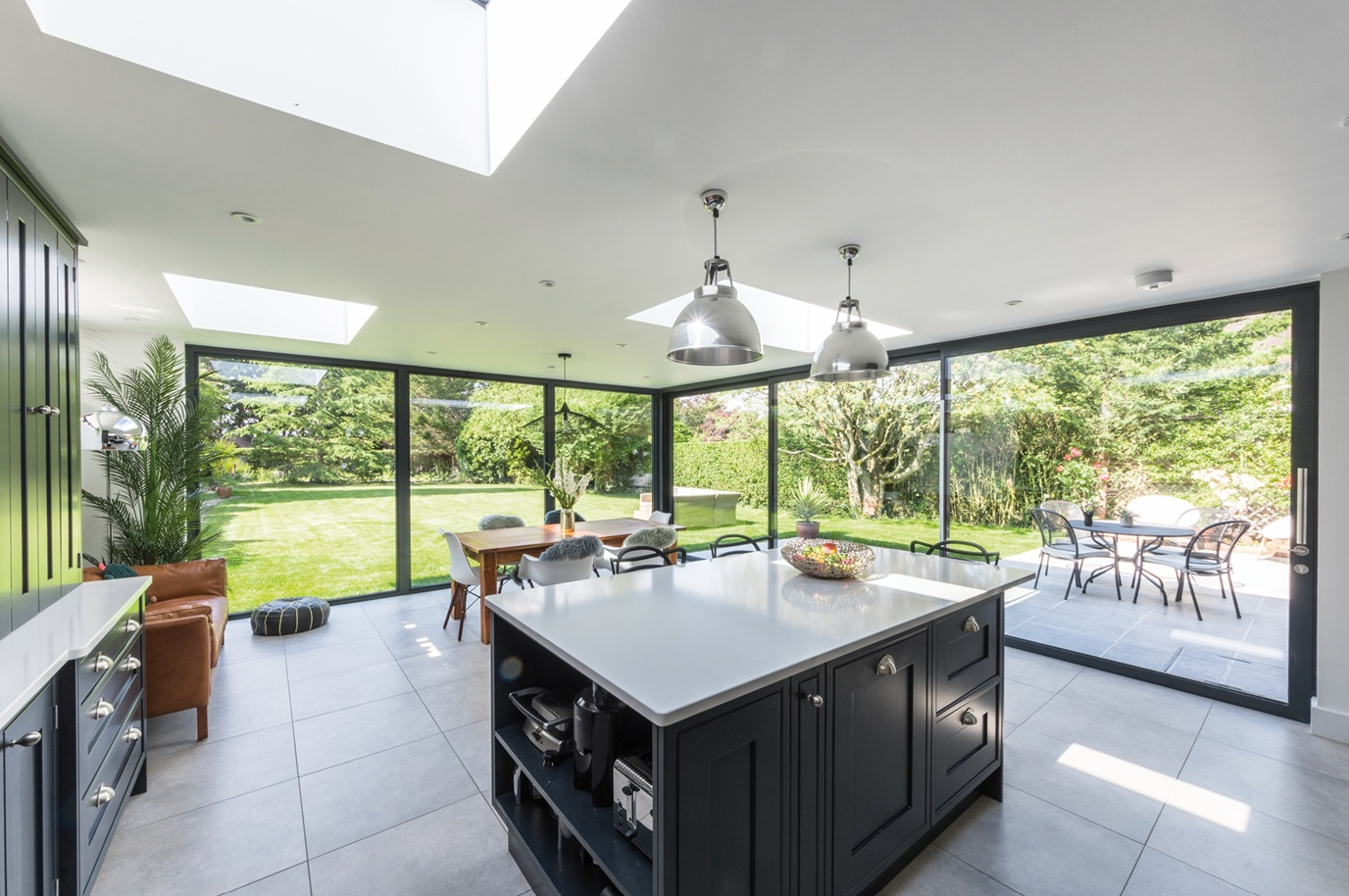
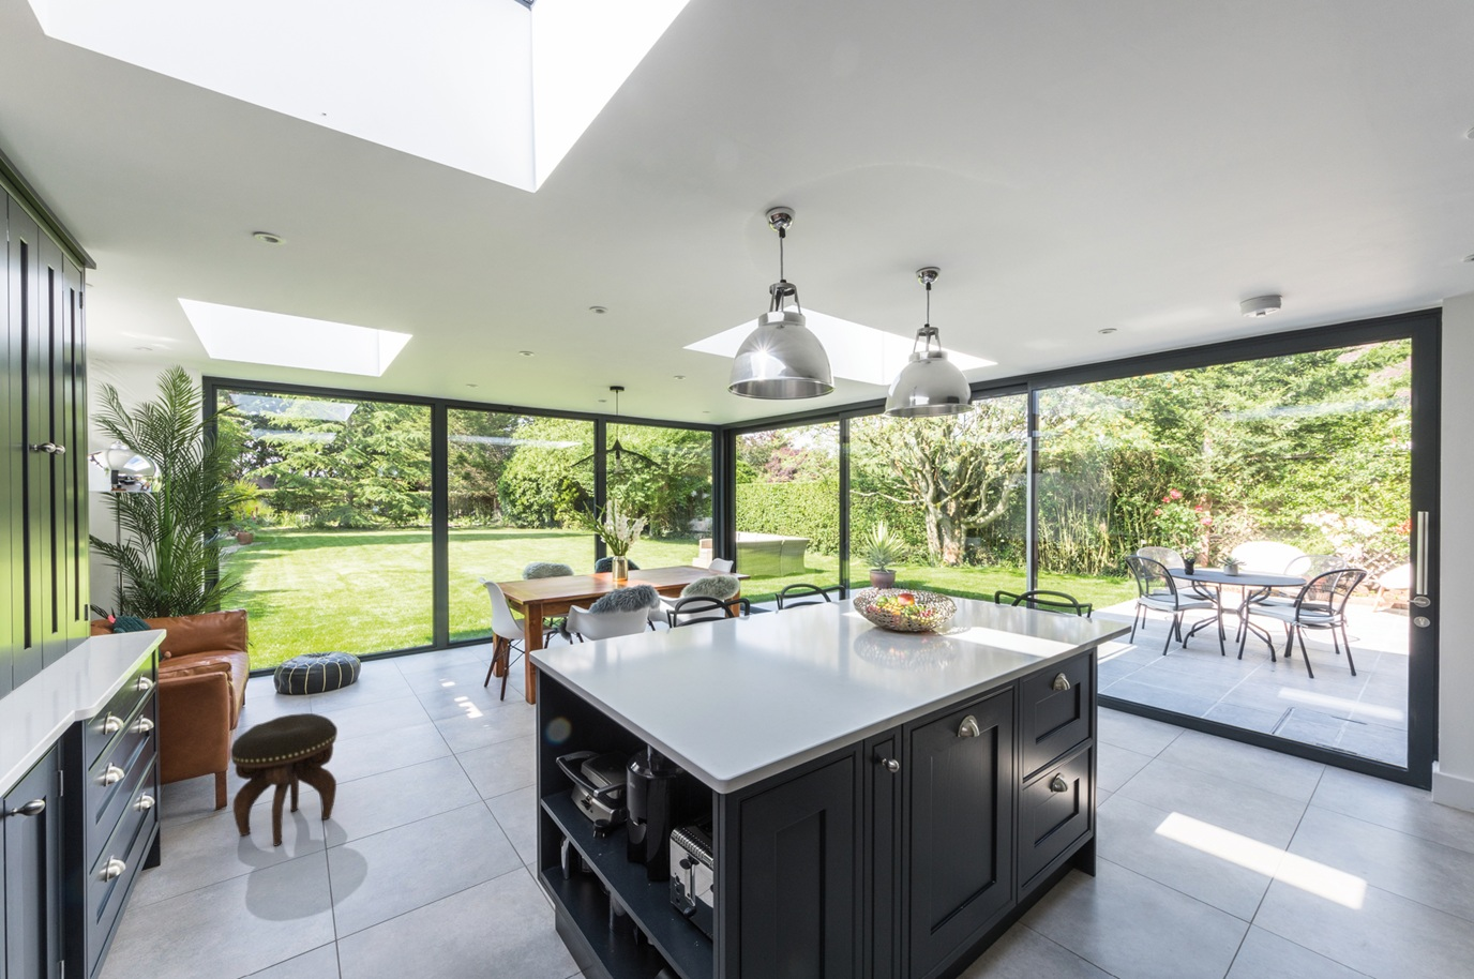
+ footstool (286, 775)
